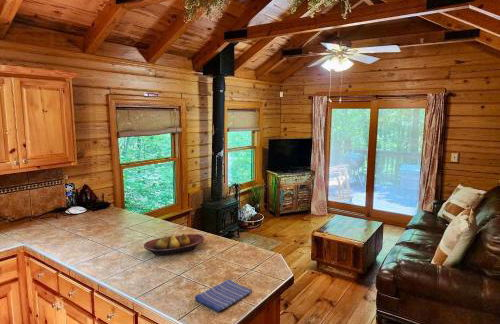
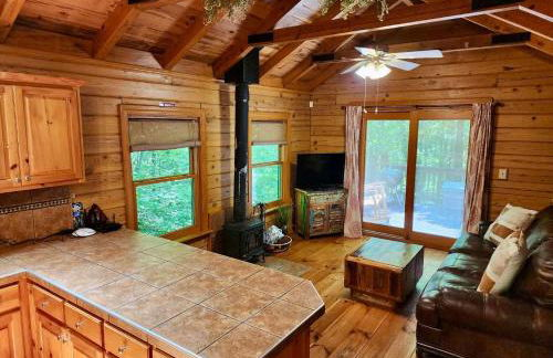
- fruit bowl (175, 242)
- dish towel (223, 293)
